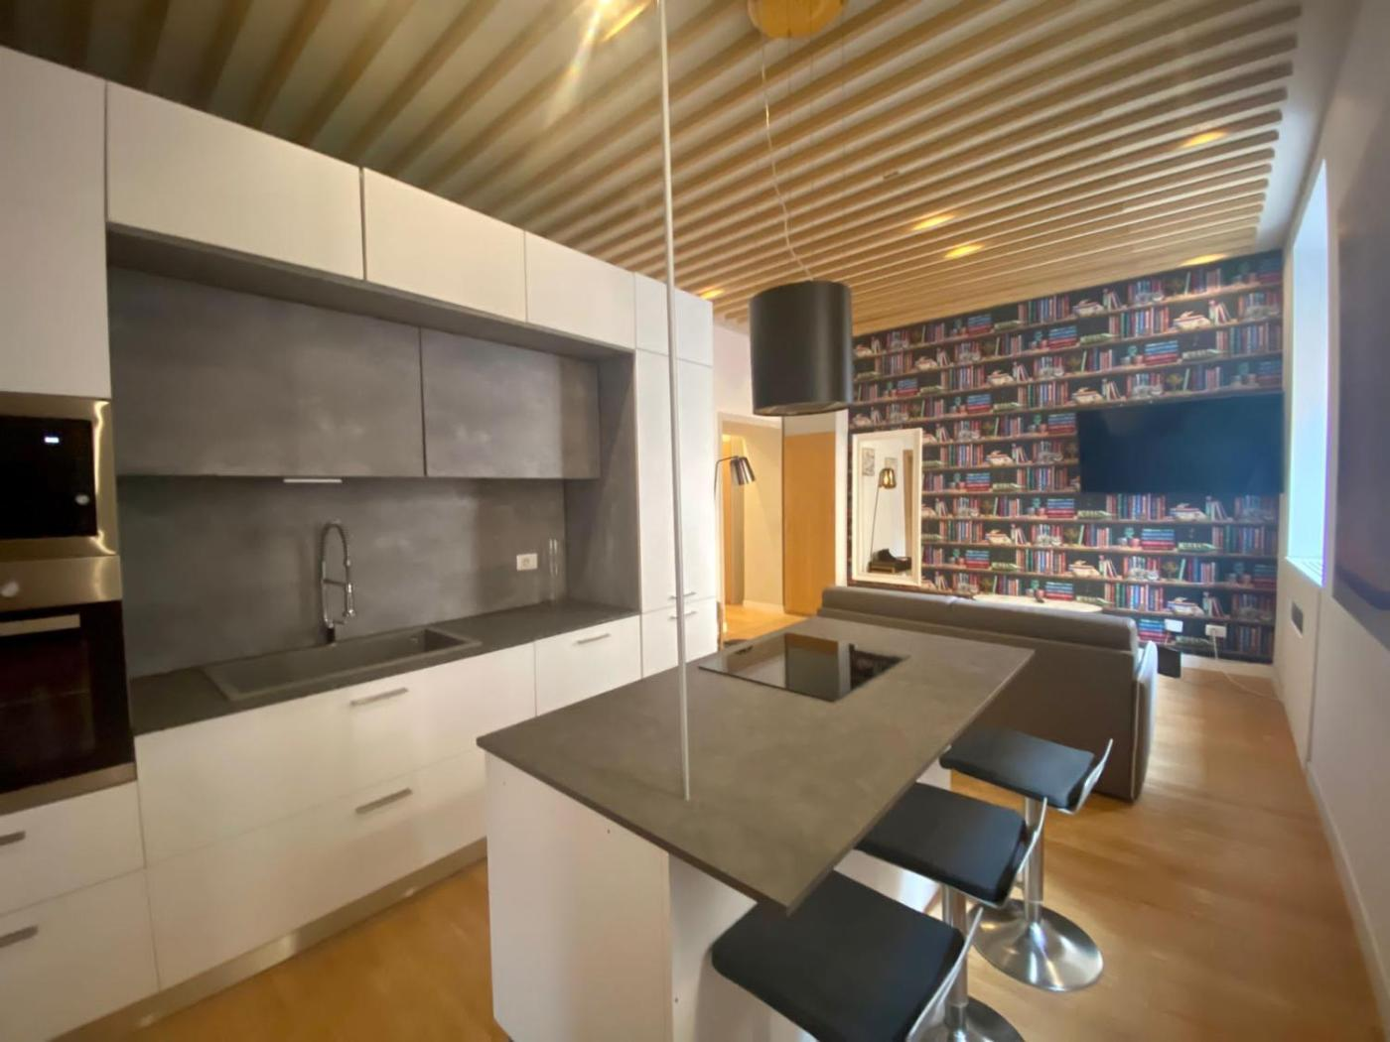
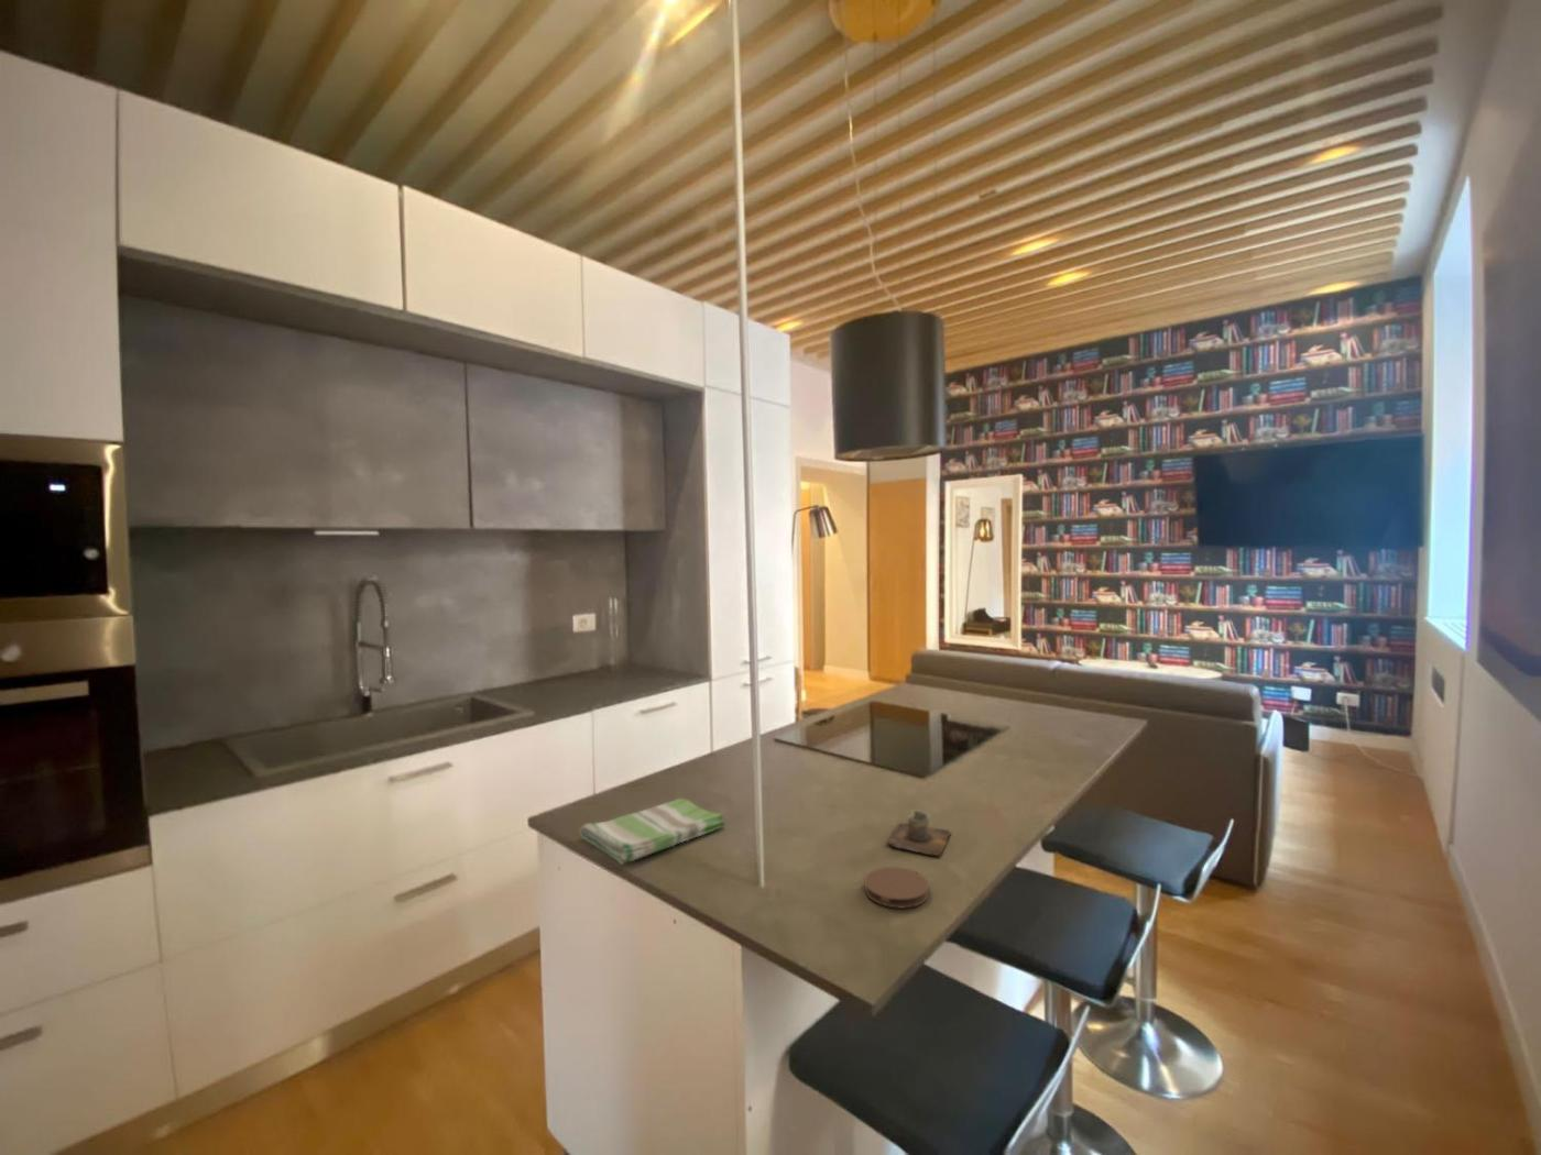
+ cup (919, 827)
+ coaster (895, 886)
+ dish towel (653, 823)
